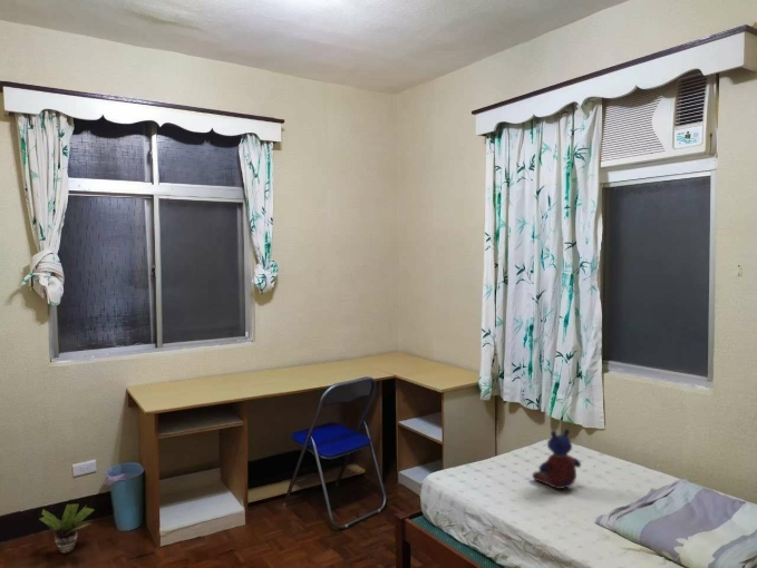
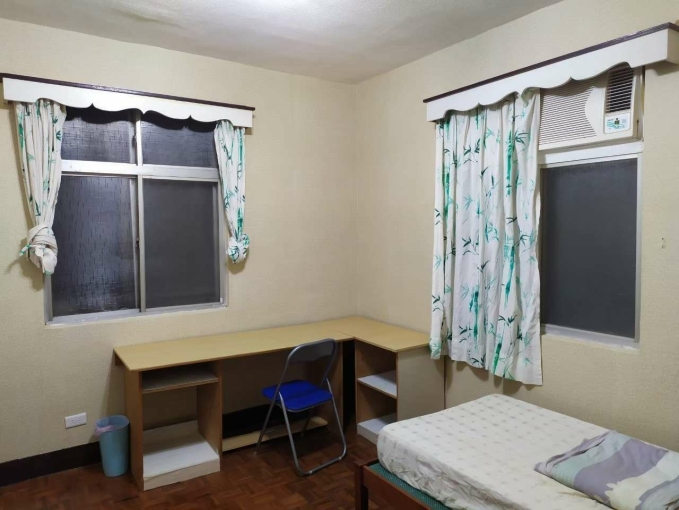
- potted plant (66, 529)
- stuffed bear (554, 456)
